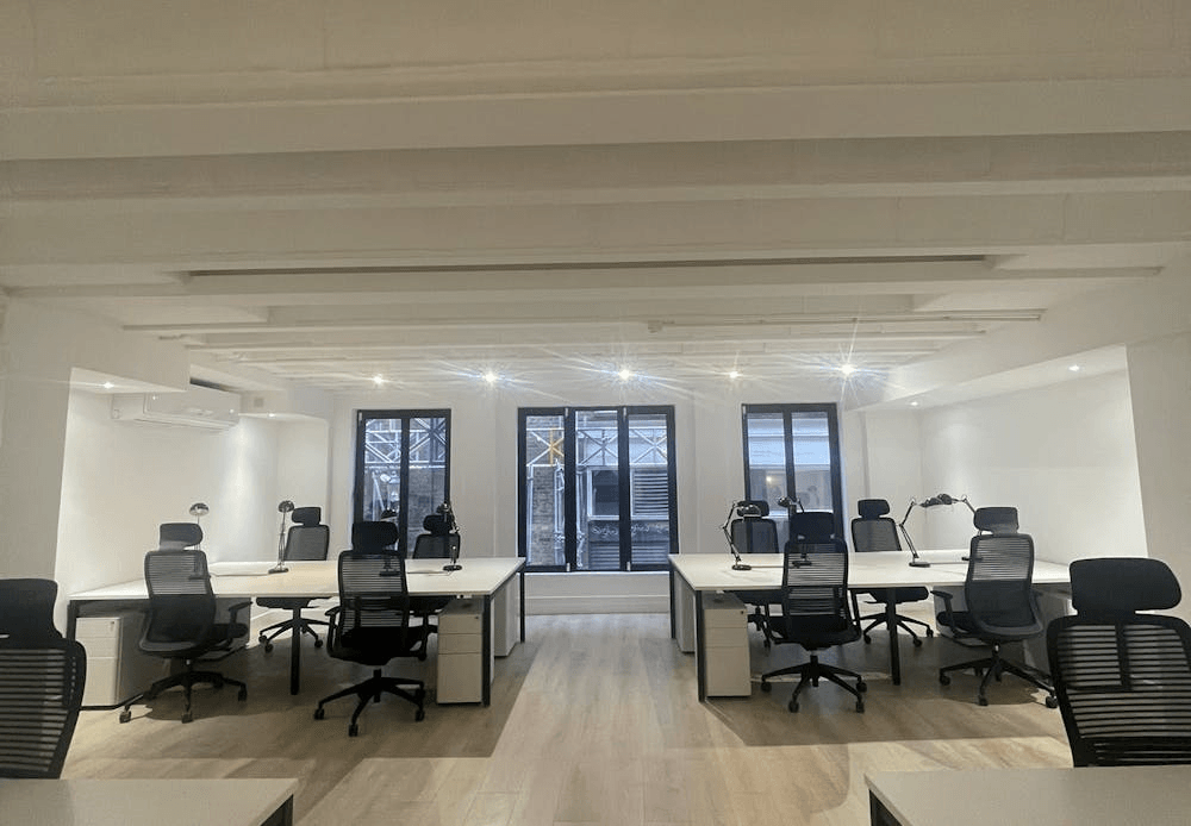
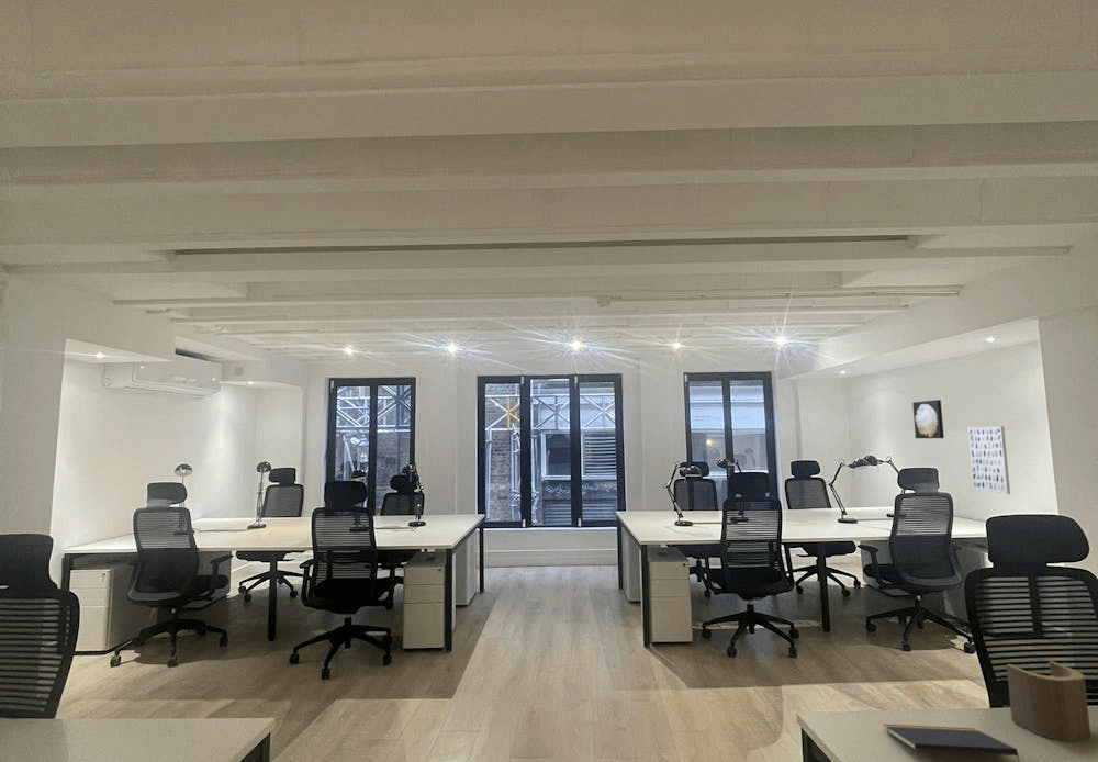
+ wall art (987, 459)
+ wall art (928, 419)
+ pen holder (1052, 699)
+ notepad (945, 739)
